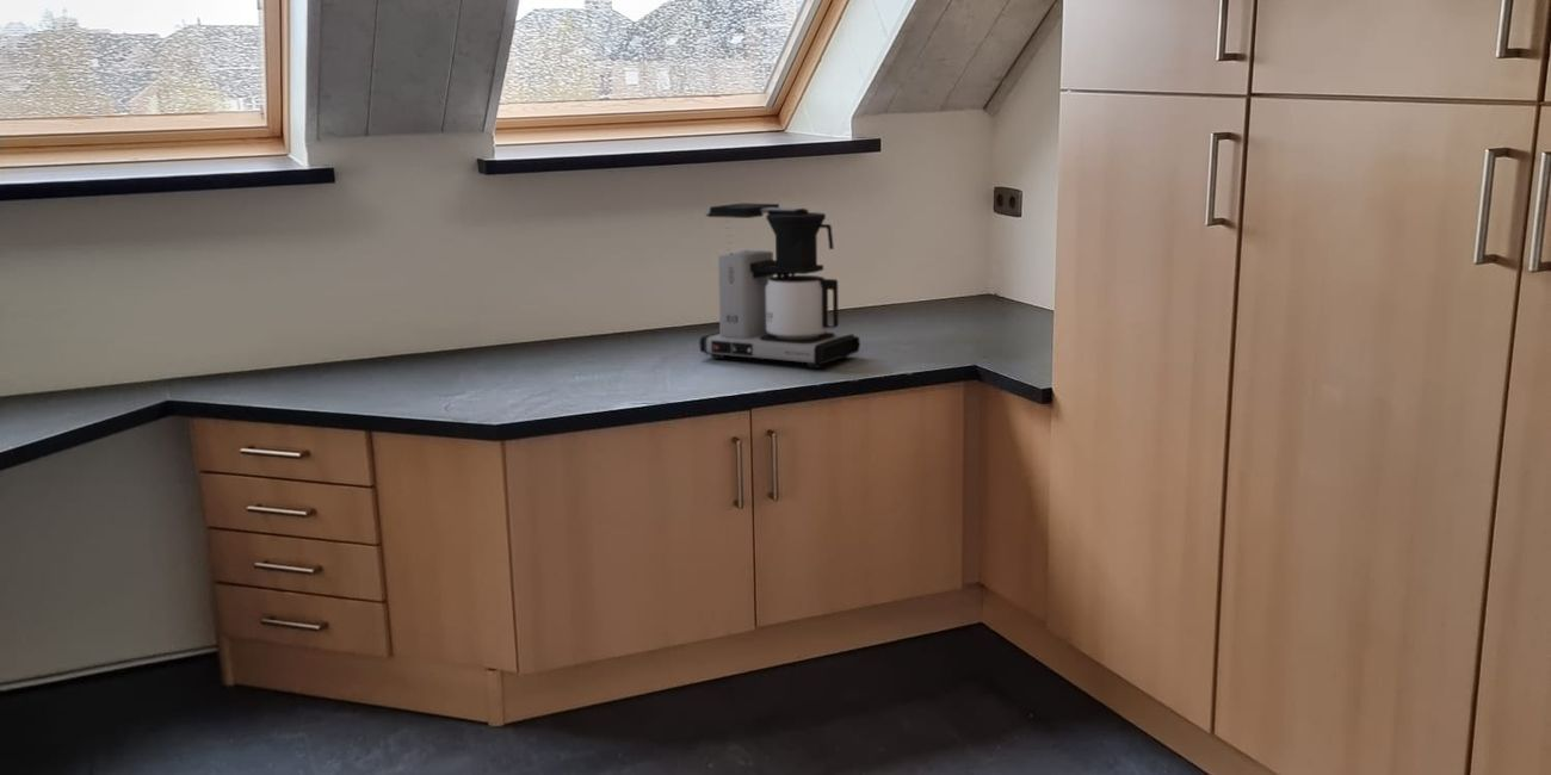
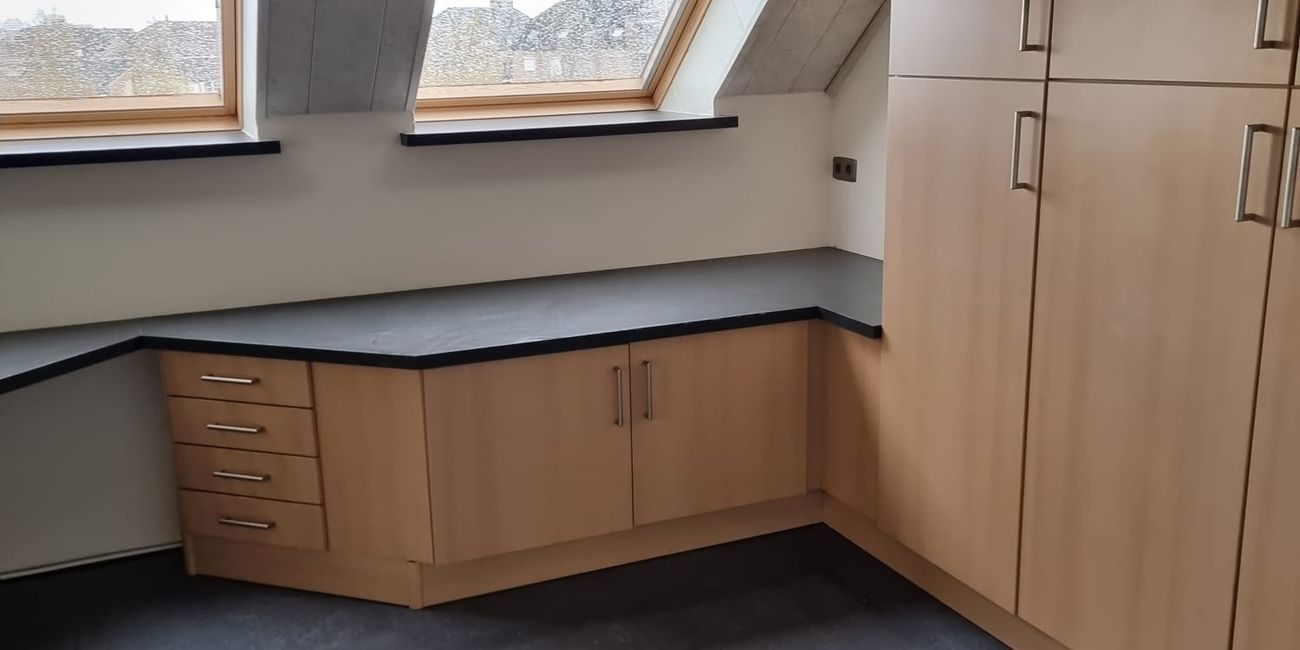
- coffee maker (778, 283)
